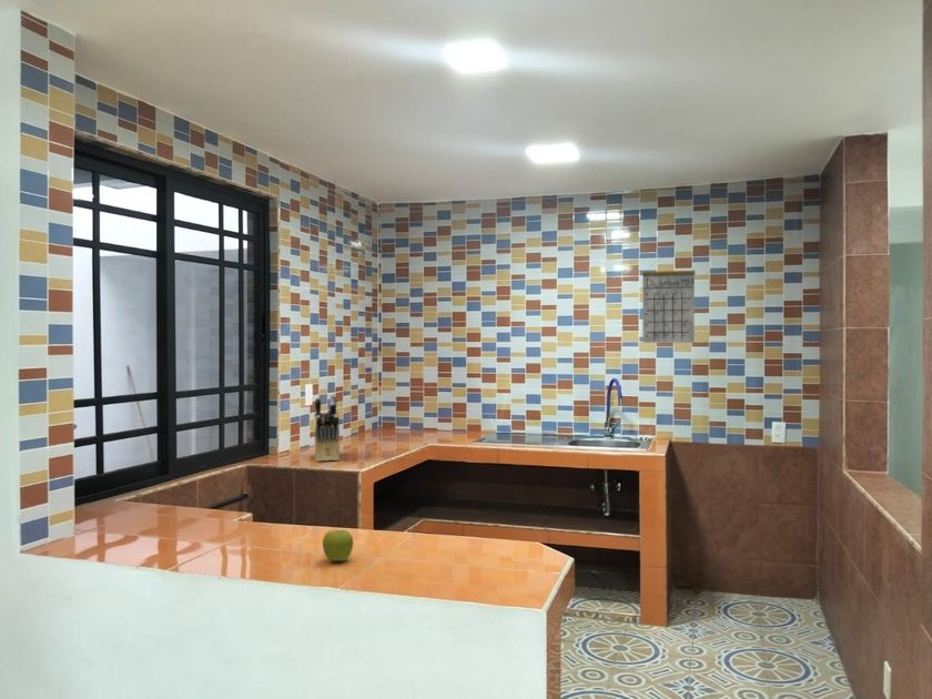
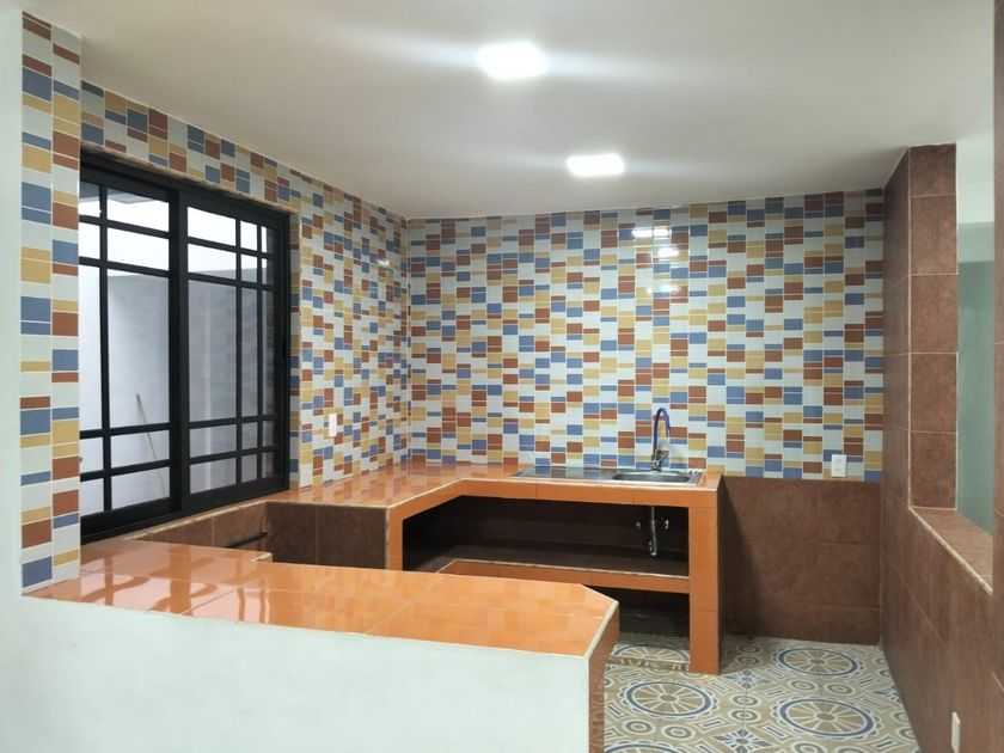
- calendar (668, 298)
- knife block (326, 425)
- fruit (337, 545)
